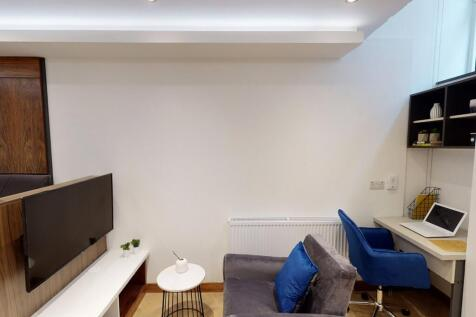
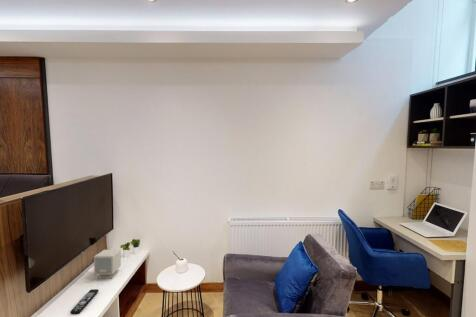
+ speaker (108, 263)
+ remote control (85, 301)
